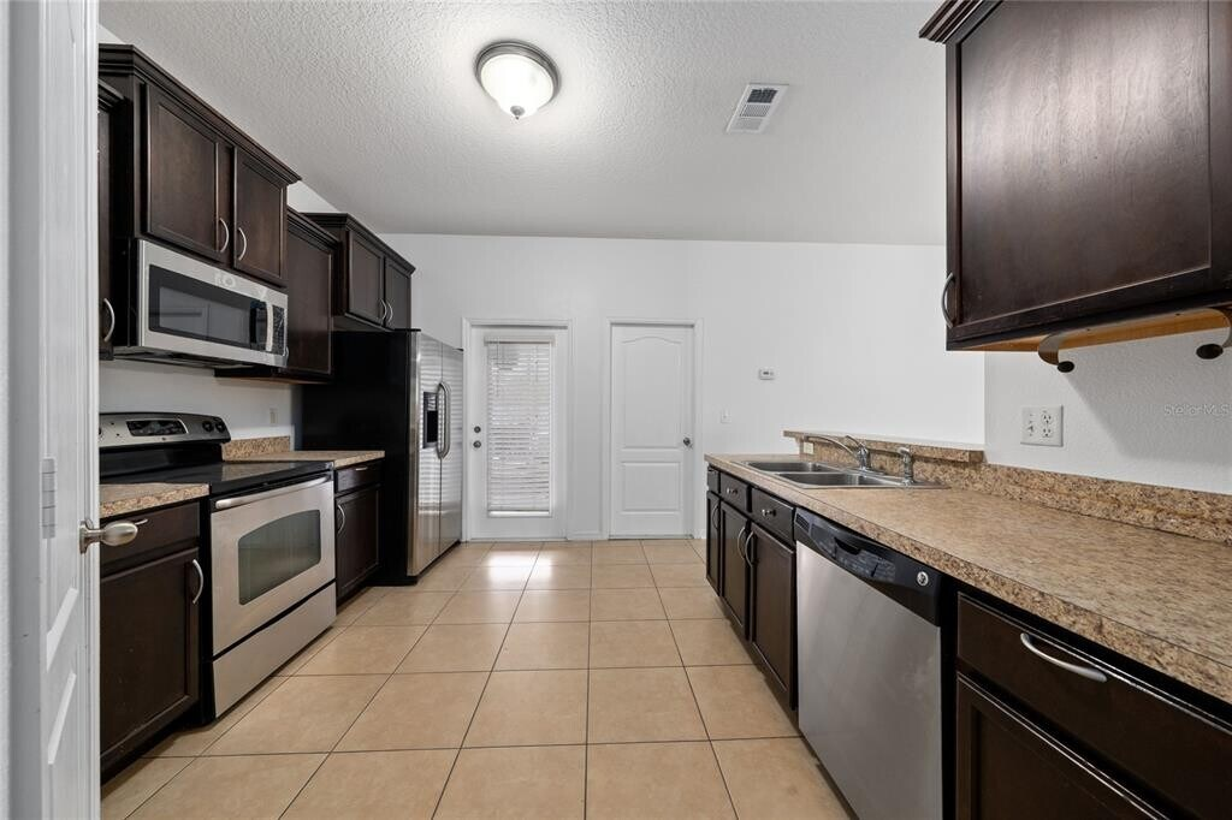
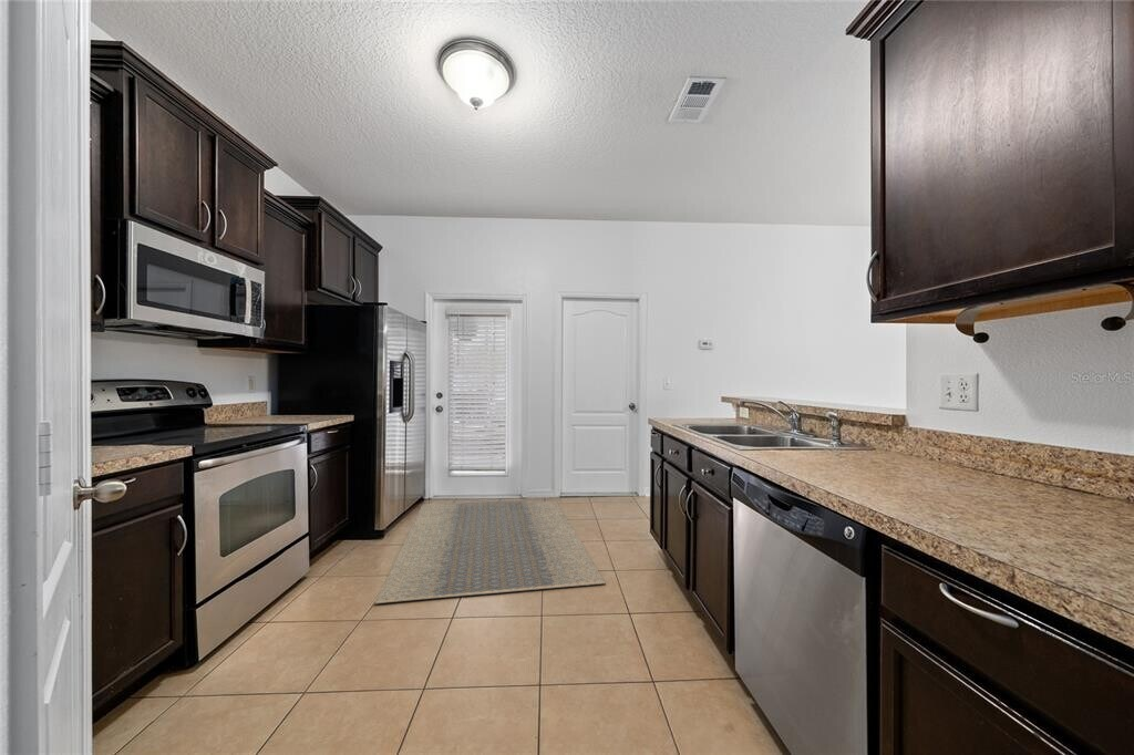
+ rug (492, 534)
